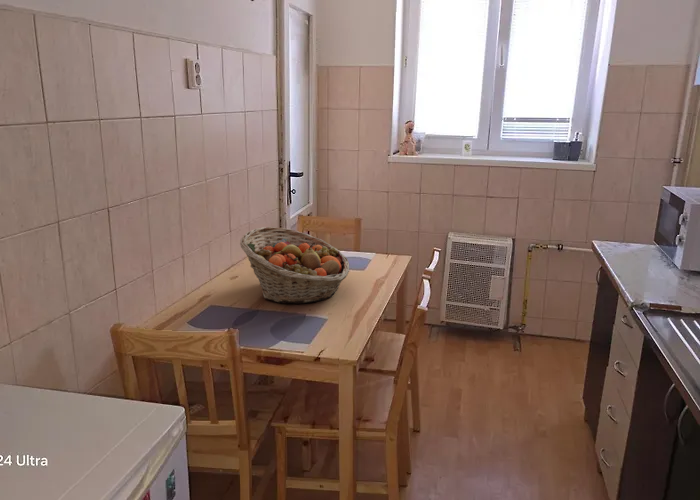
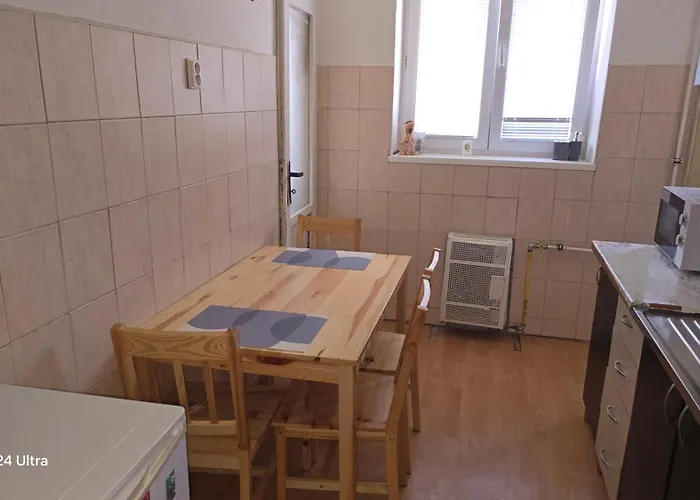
- fruit basket (296, 262)
